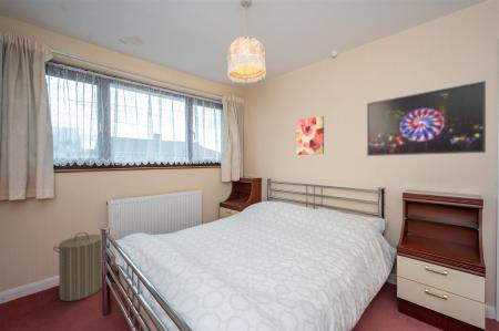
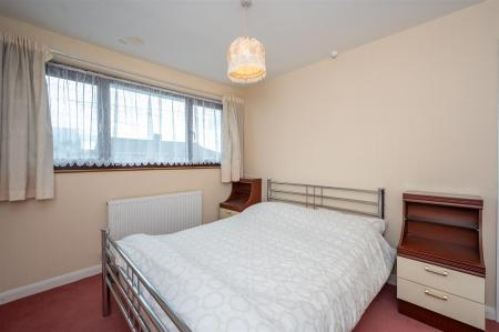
- wall art (309, 136)
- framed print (417, 124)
- laundry hamper (82, 261)
